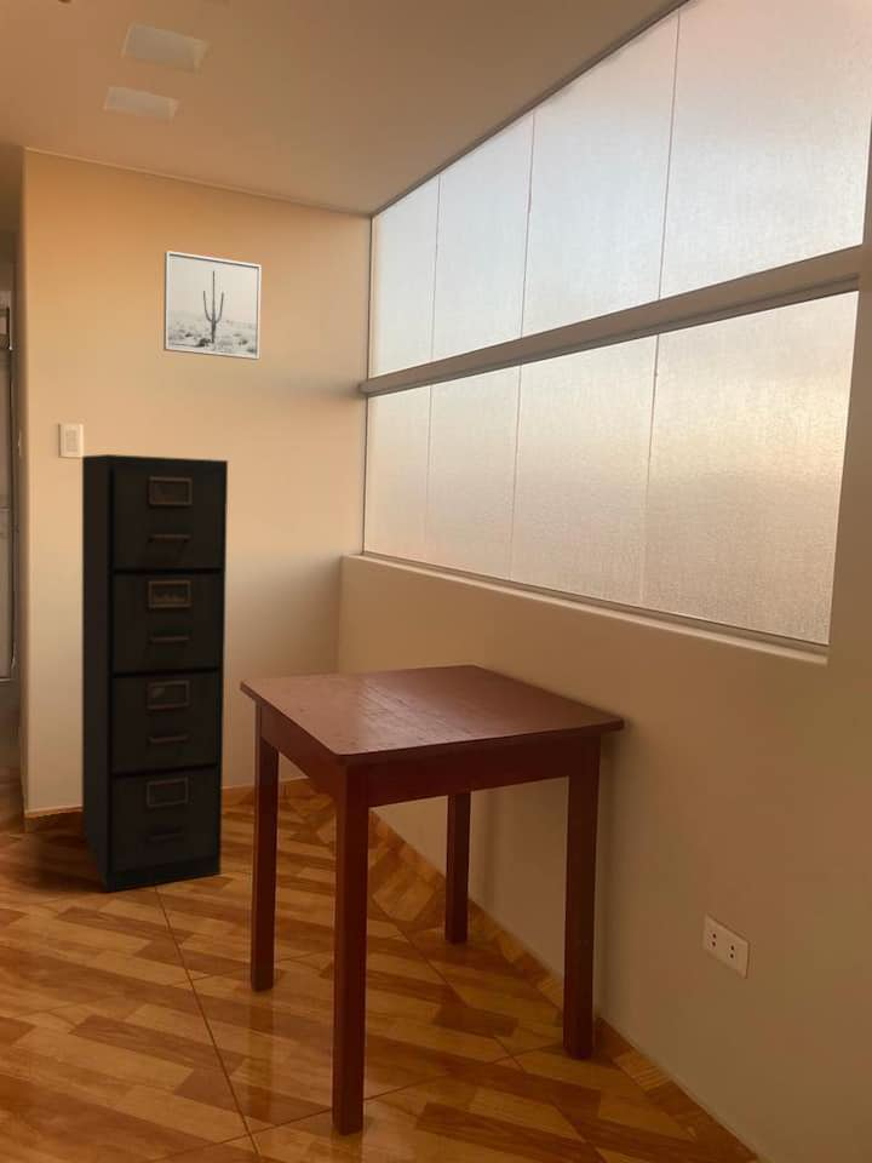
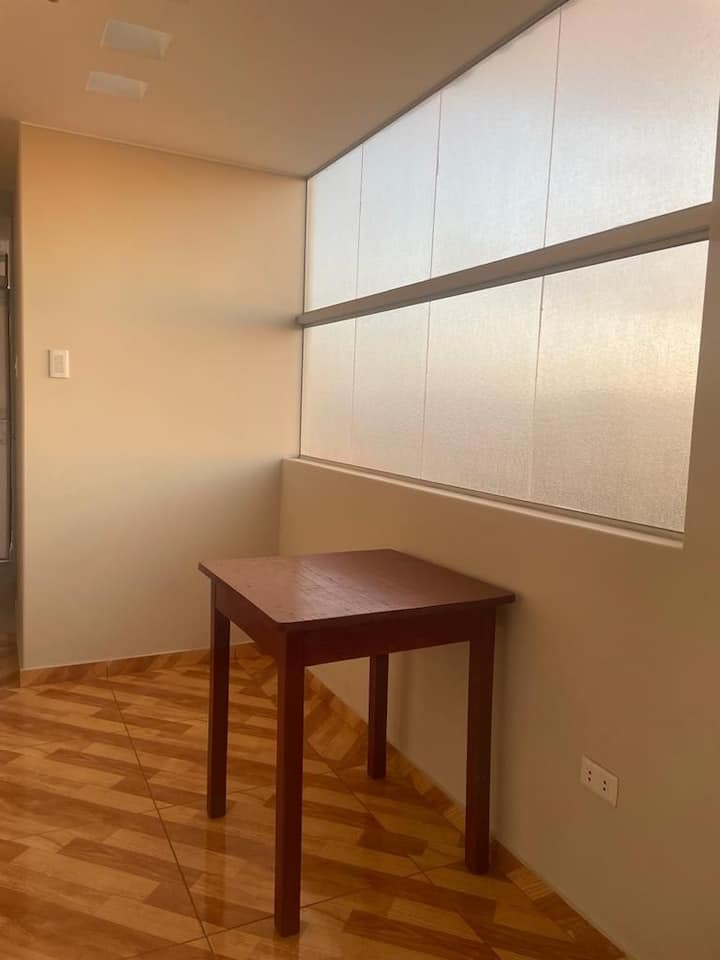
- wall art (212, 306)
- filing cabinet (150, 659)
